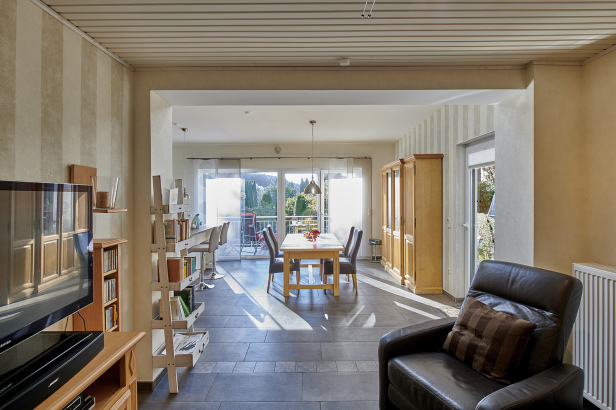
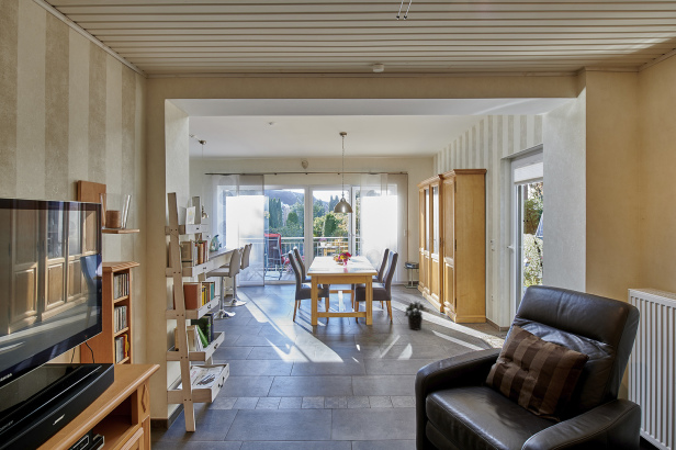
+ potted plant (416, 314)
